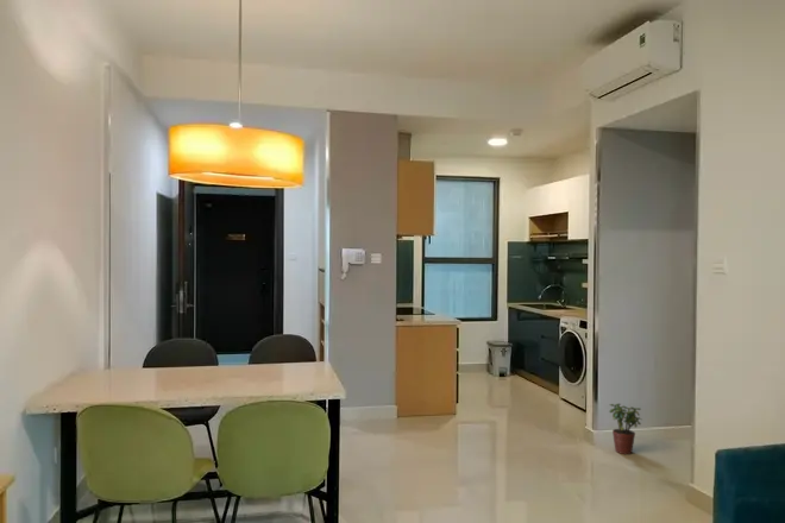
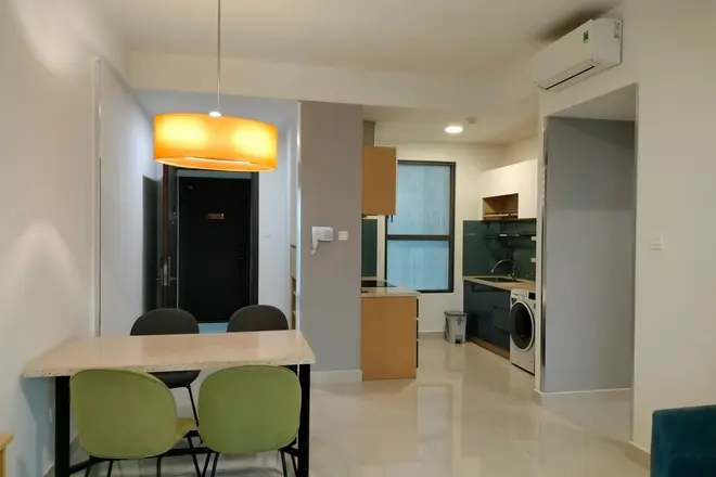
- potted plant (621, 427)
